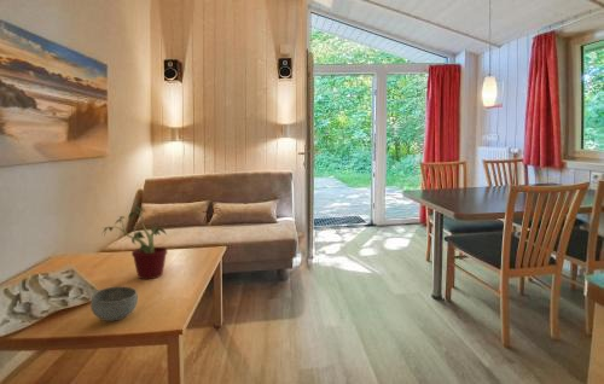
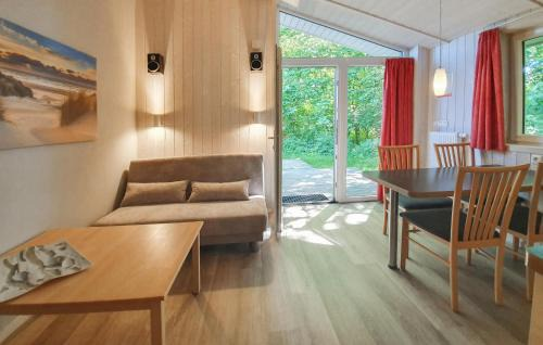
- potted plant (134, 242)
- bowl (115, 304)
